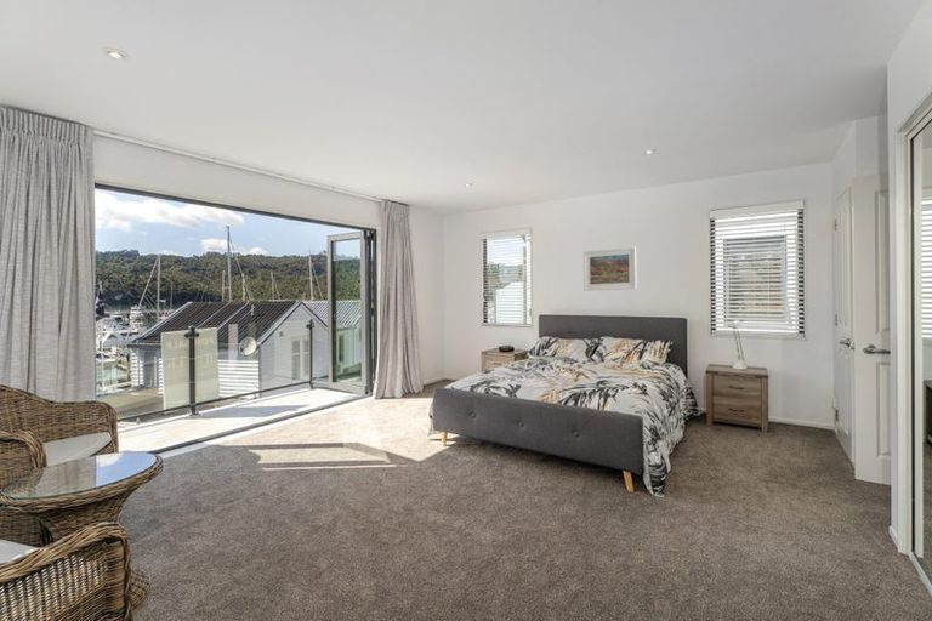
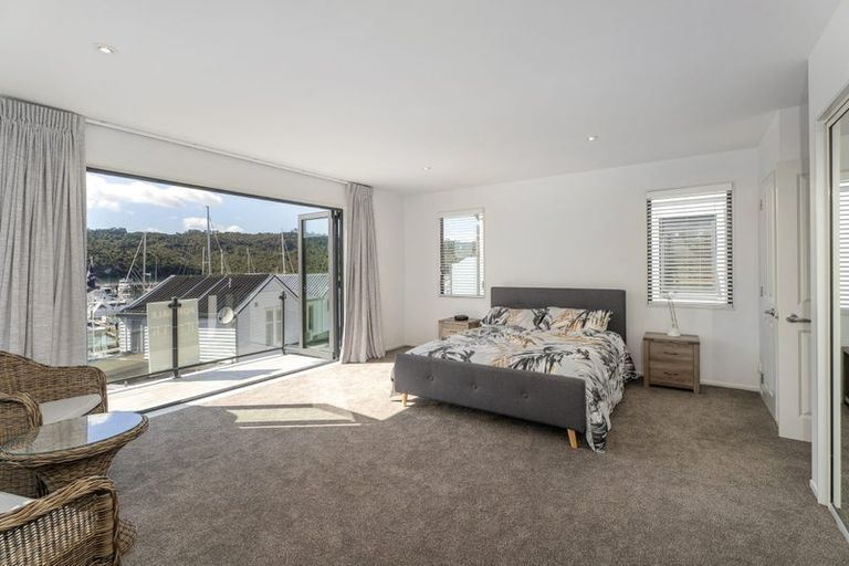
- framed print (609, 269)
